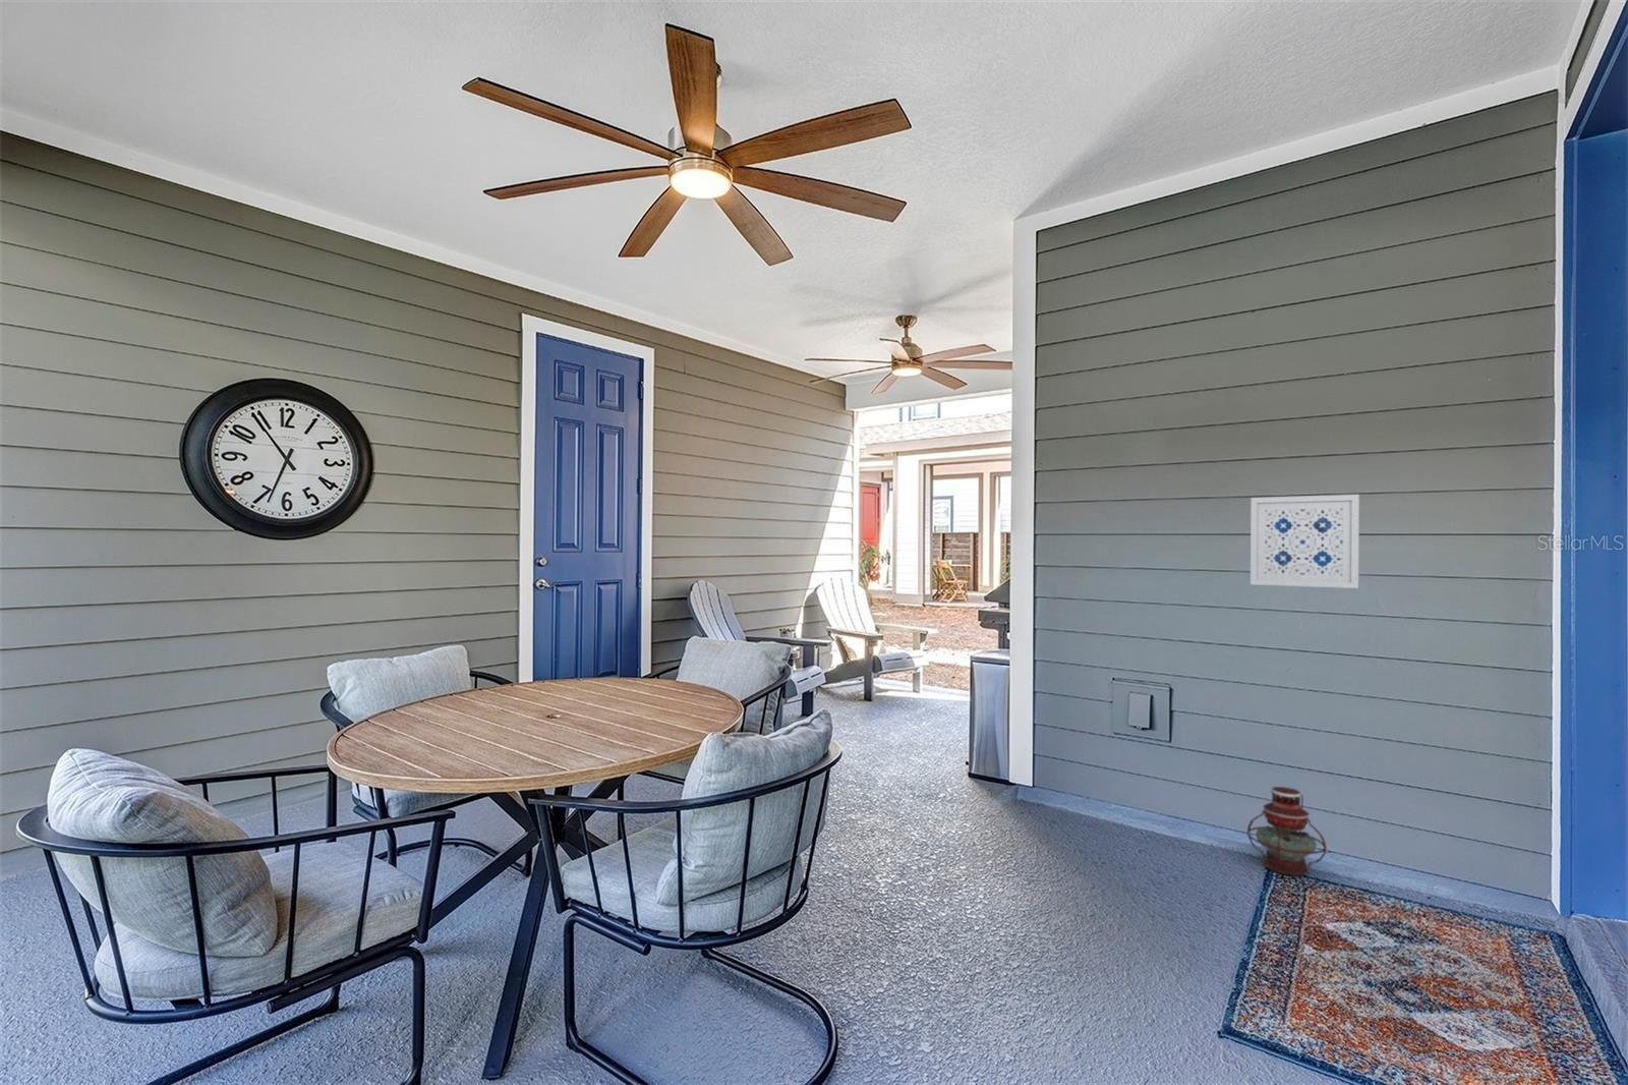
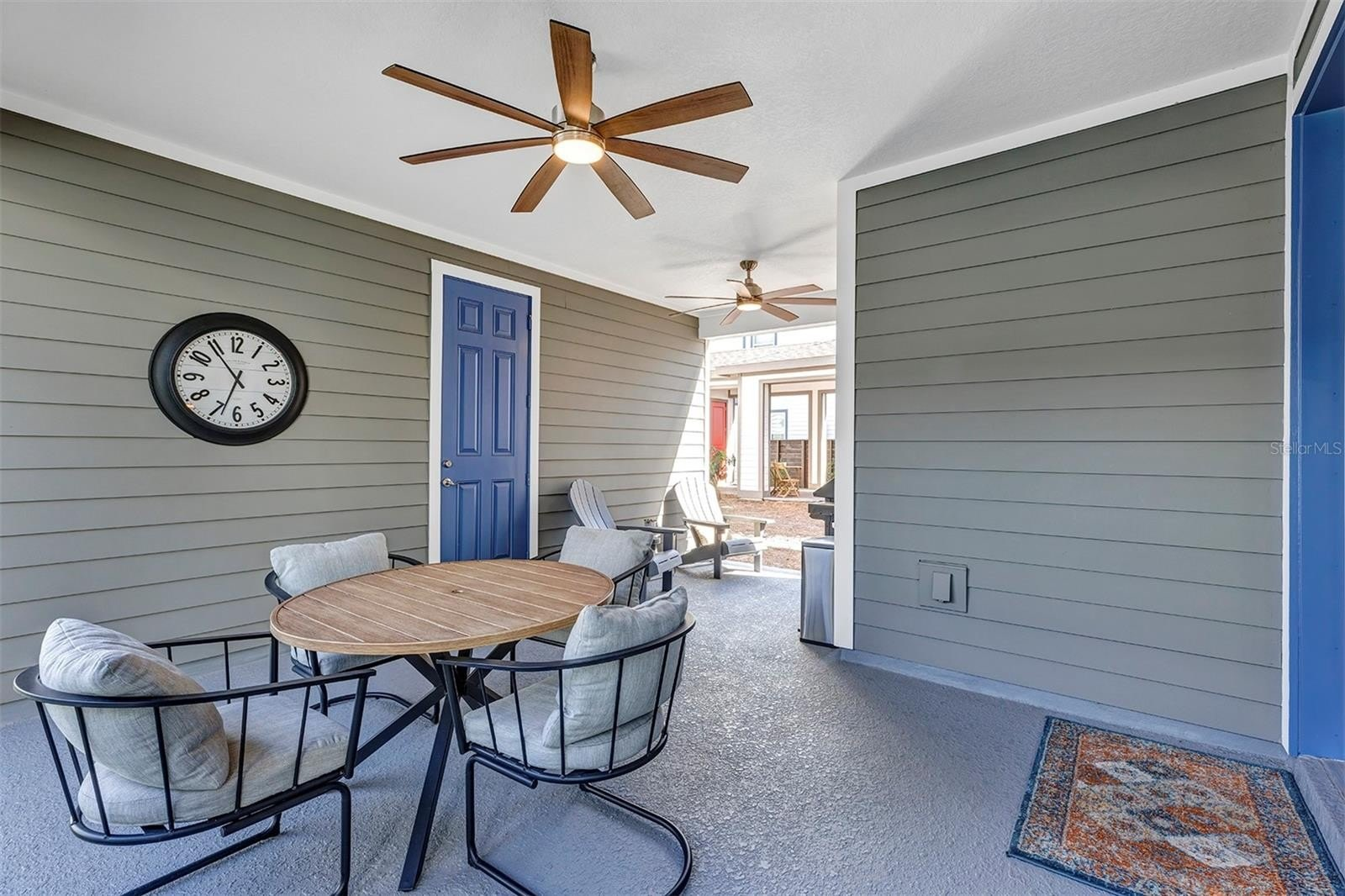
- wall art (1302, 540)
- lantern (1285, 828)
